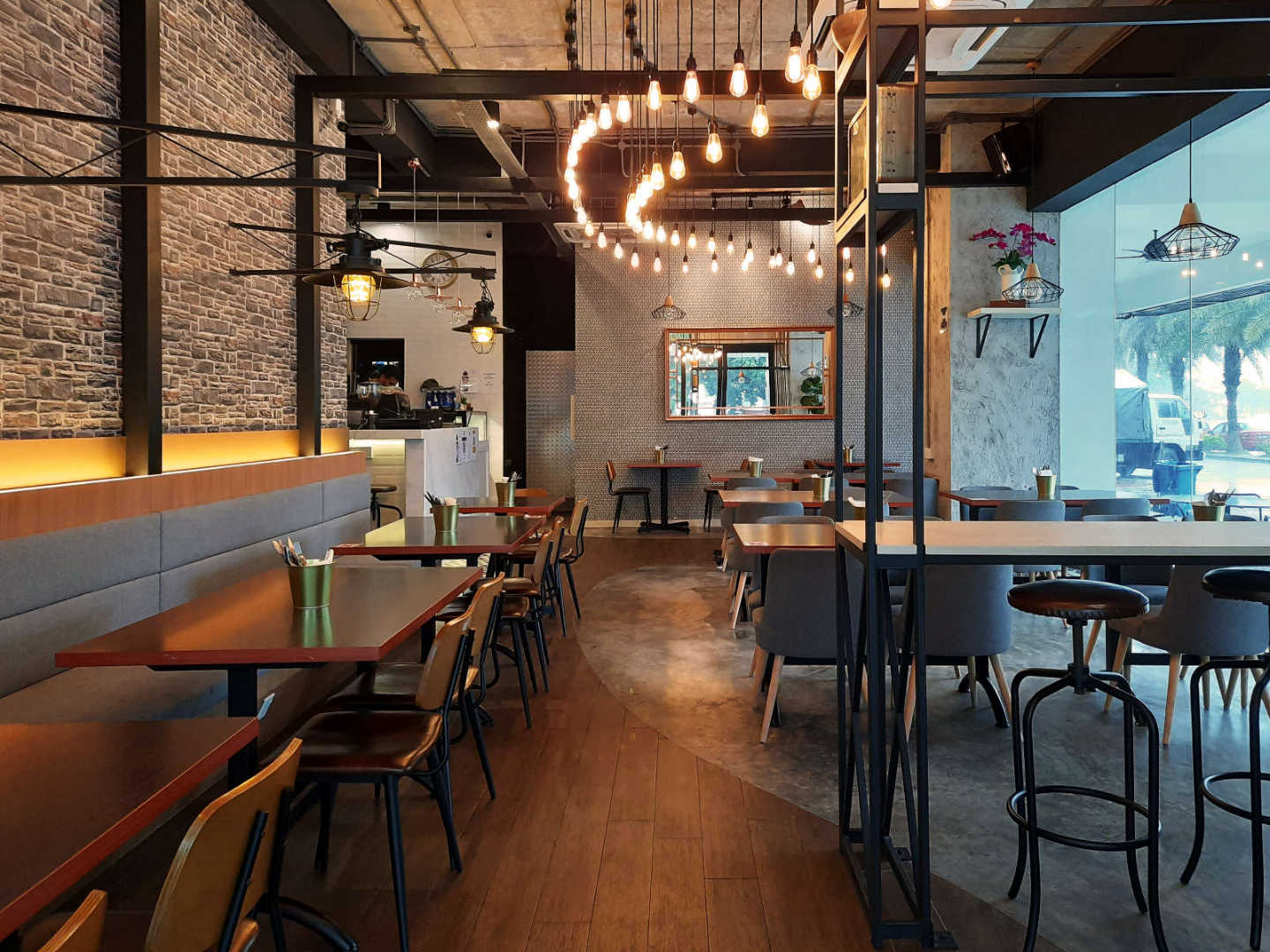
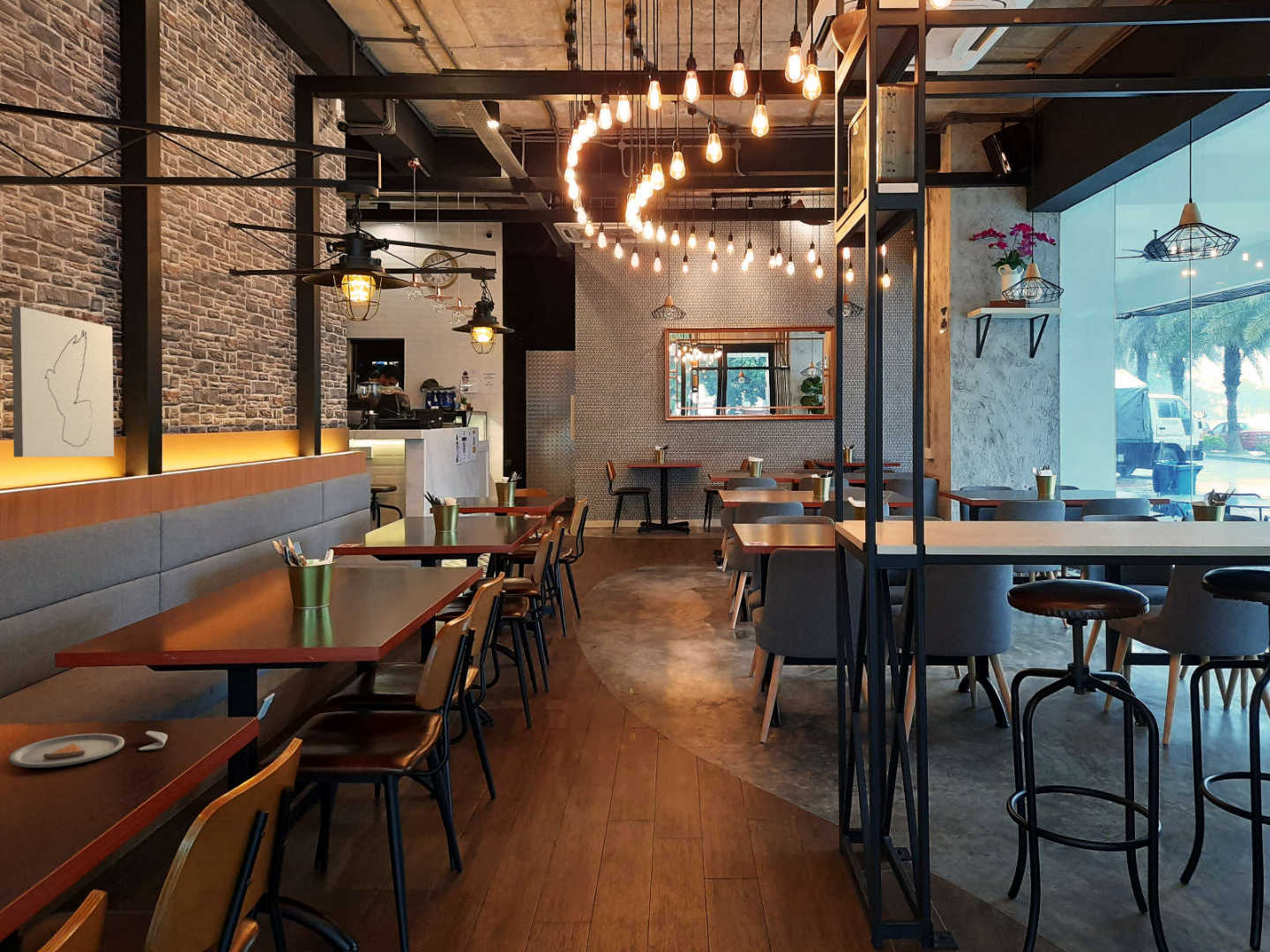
+ wall art (66, 387)
+ dinner plate (90, 747)
